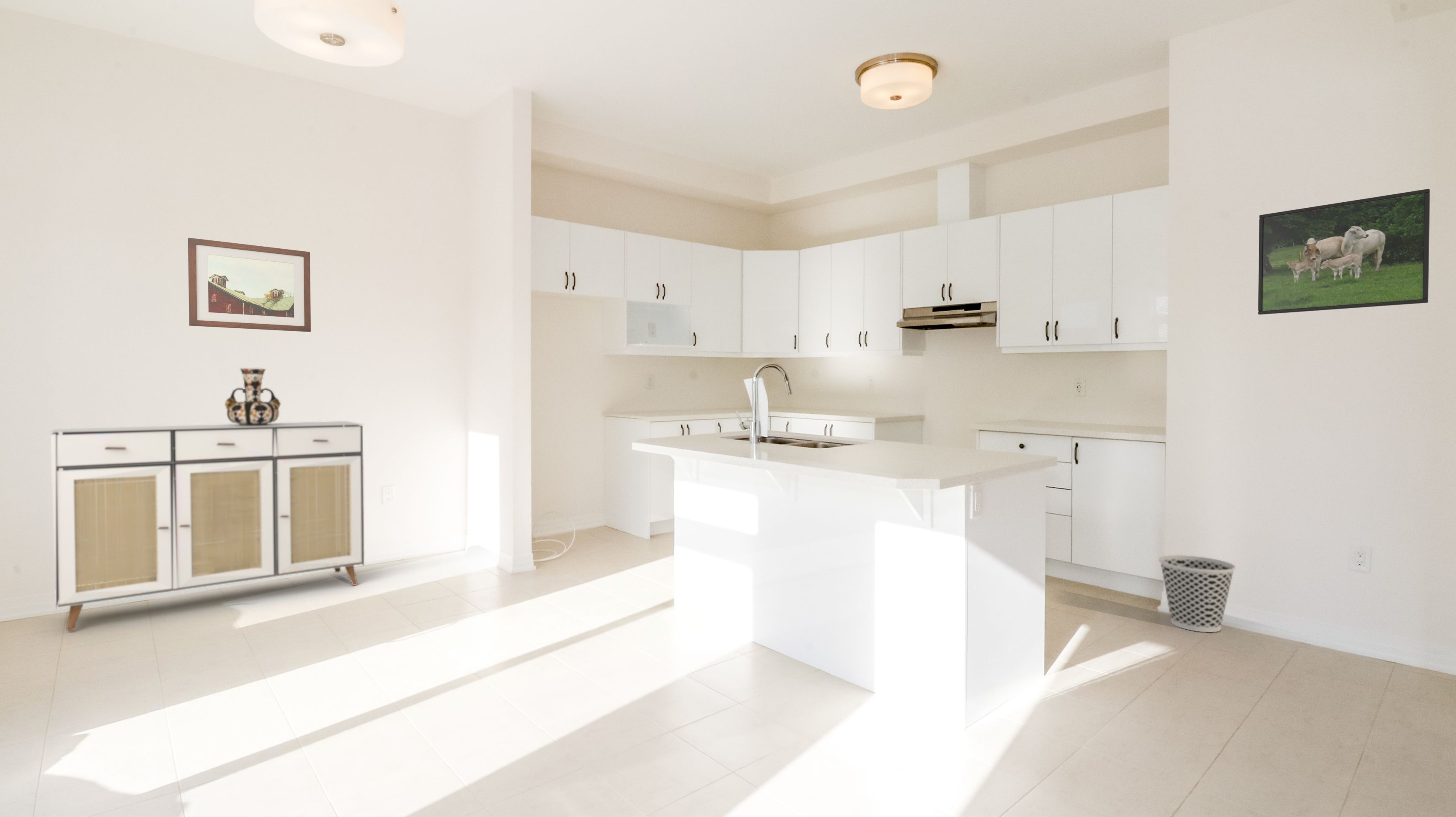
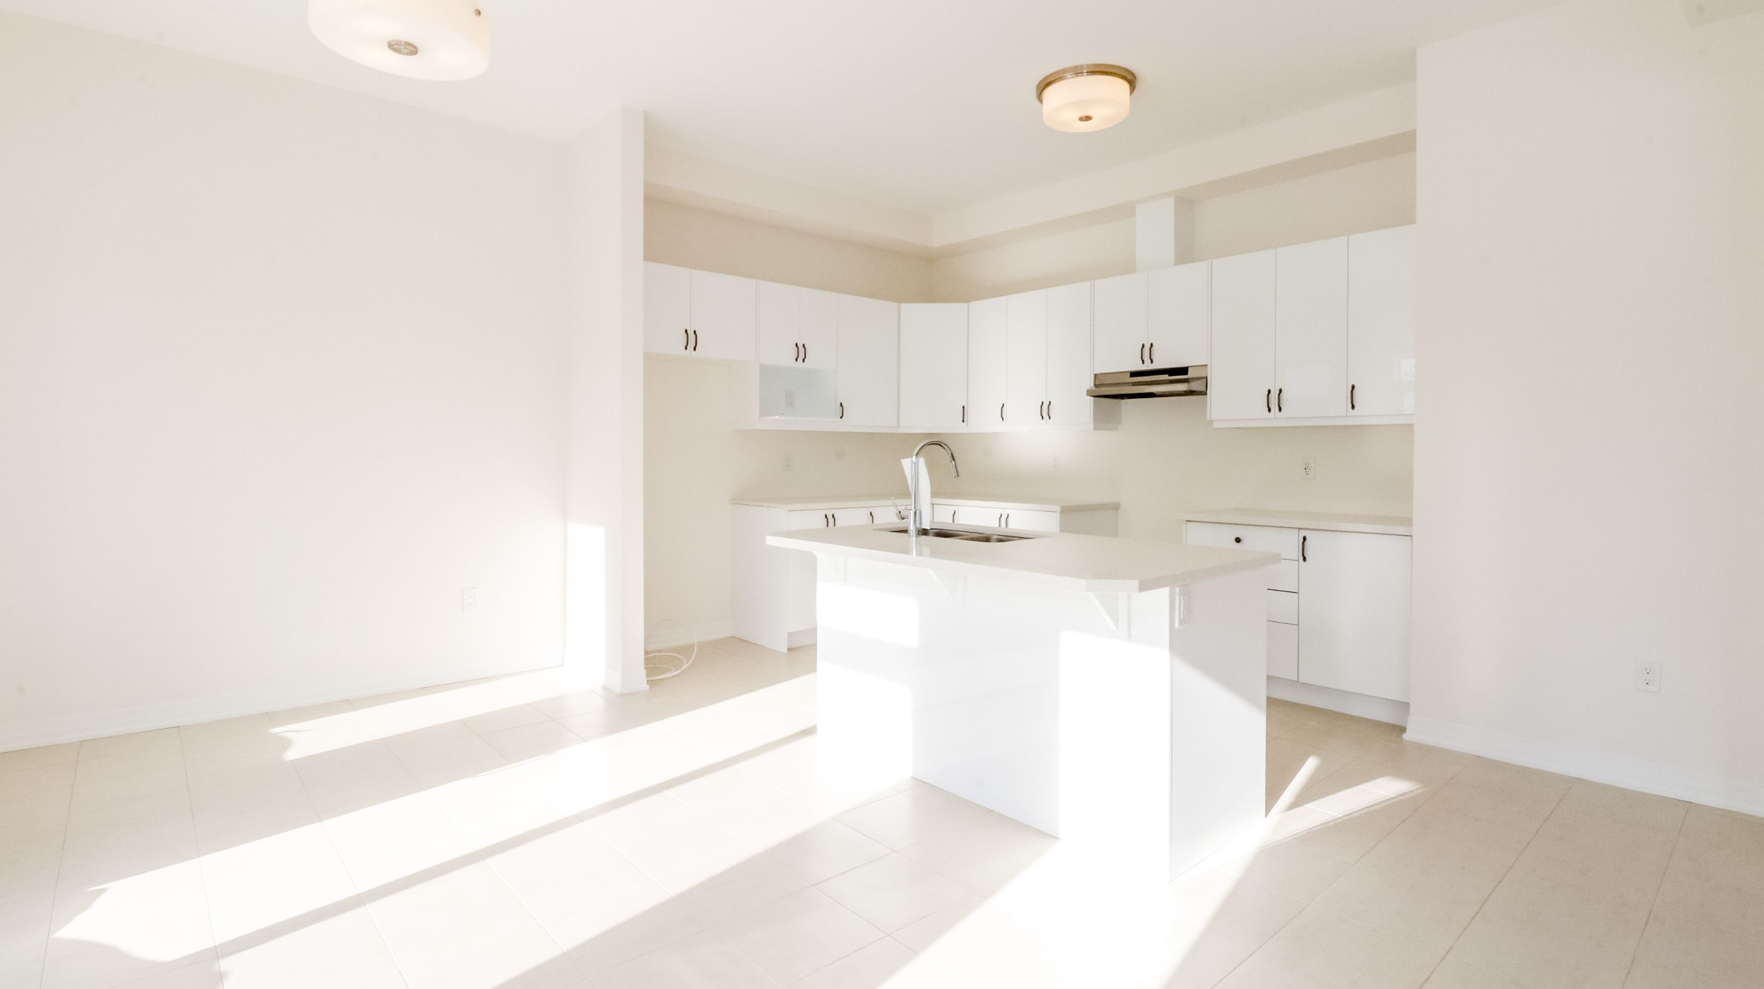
- wastebasket (1196, 594)
- sideboard (222, 511)
- vase (253, 397)
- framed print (1338, 256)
- wall art (252, 287)
